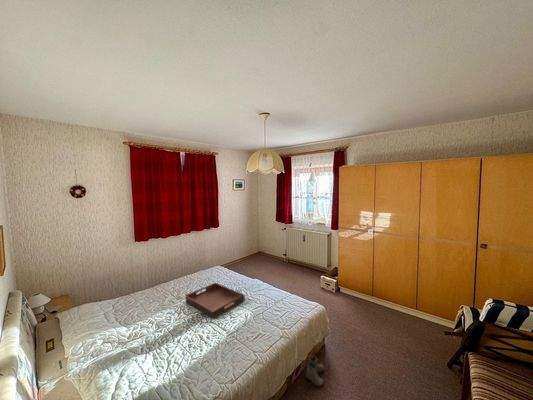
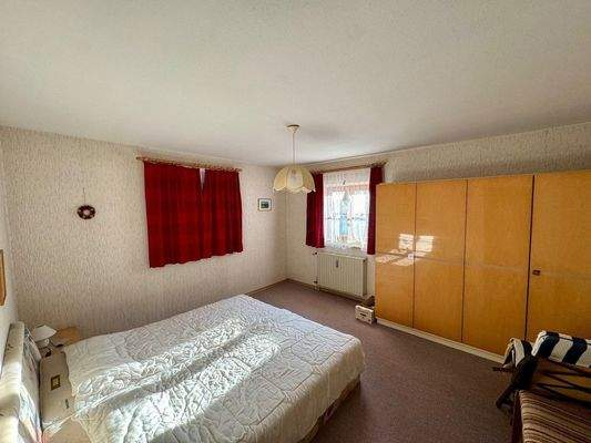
- boots (315, 369)
- serving tray (214, 298)
